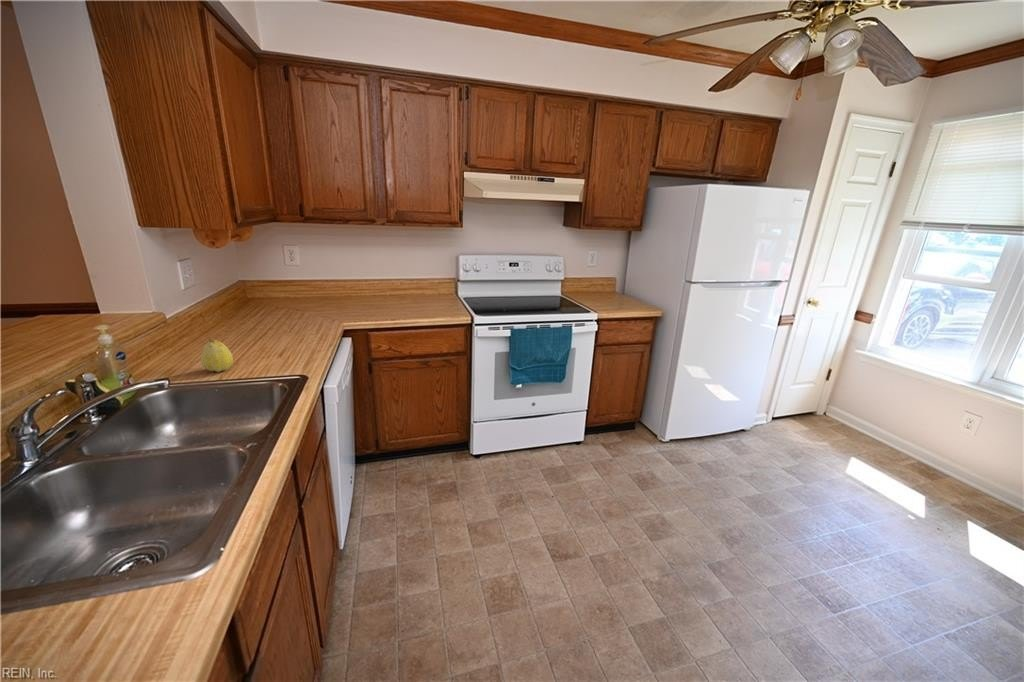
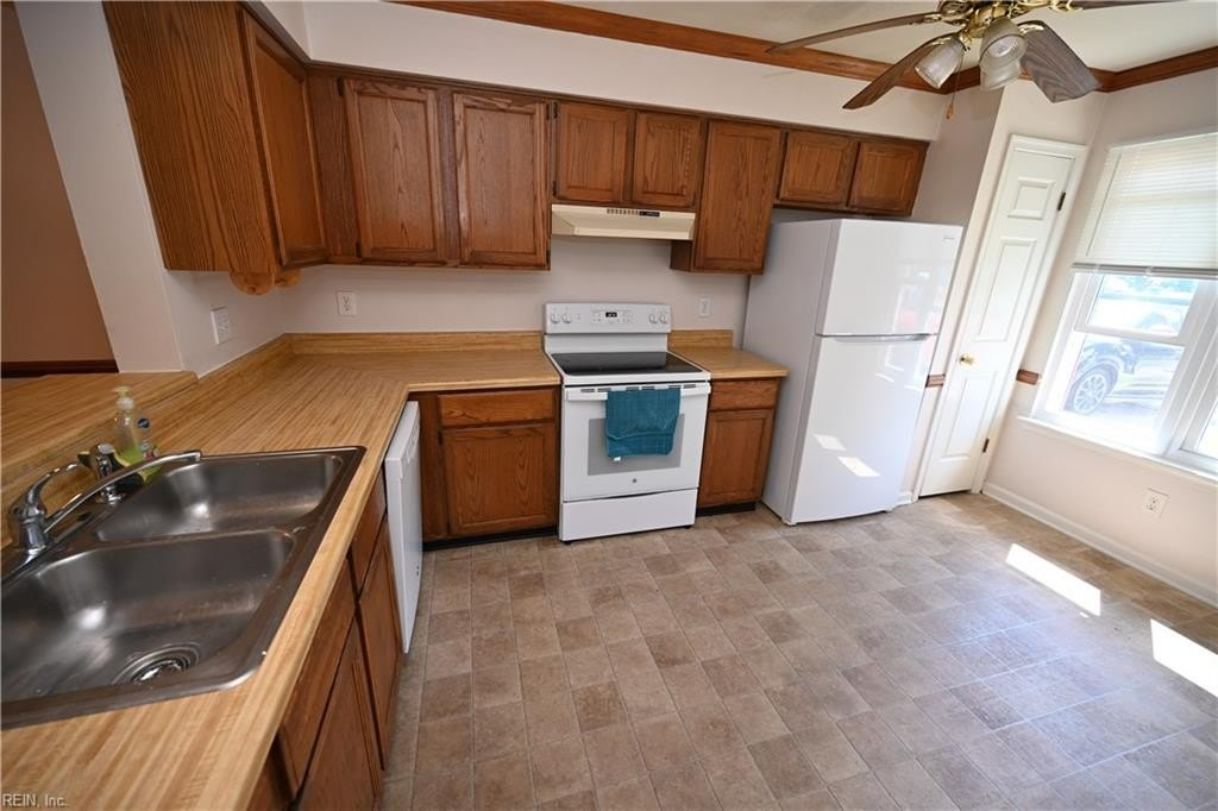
- fruit (216, 353)
